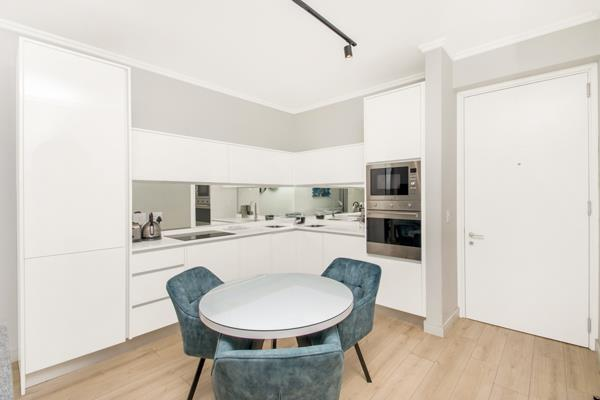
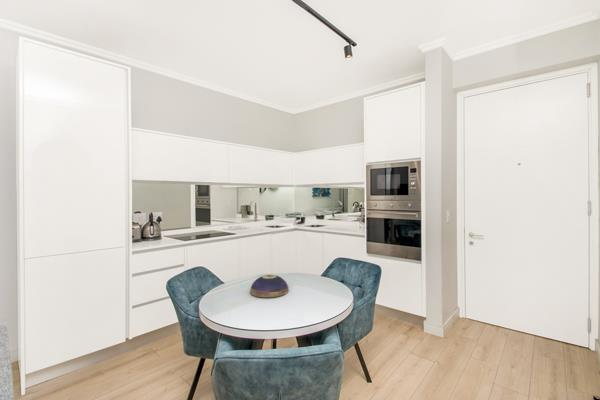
+ decorative bowl (269, 283)
